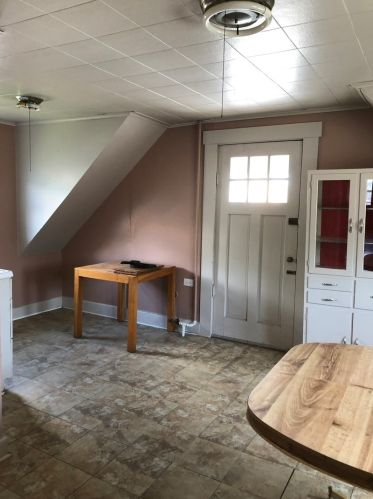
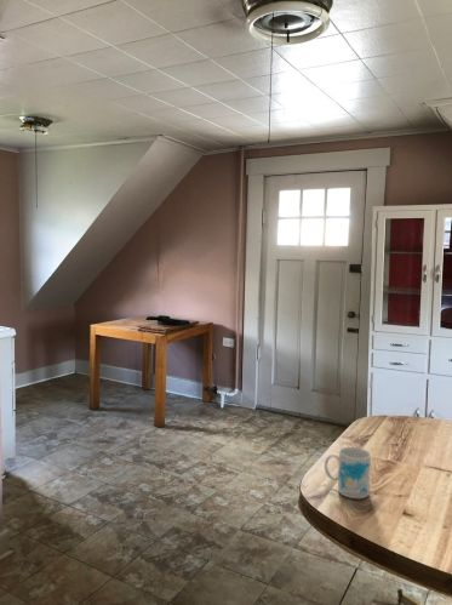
+ mug (347, 470)
